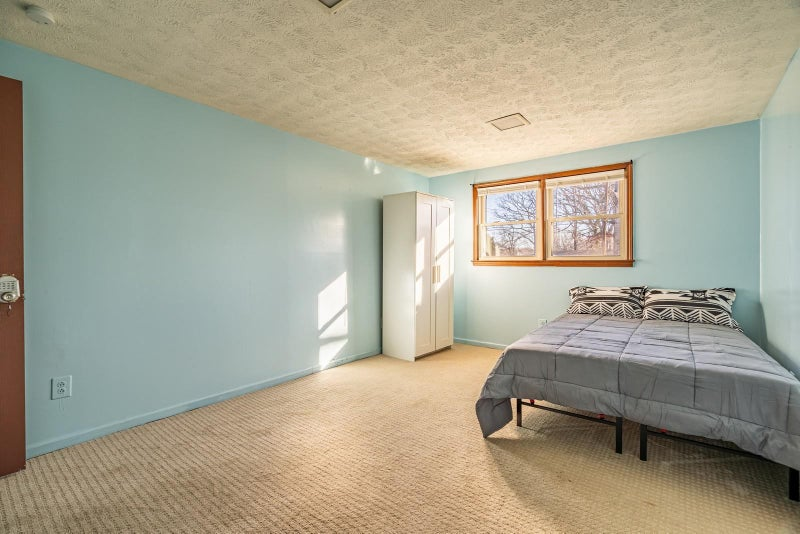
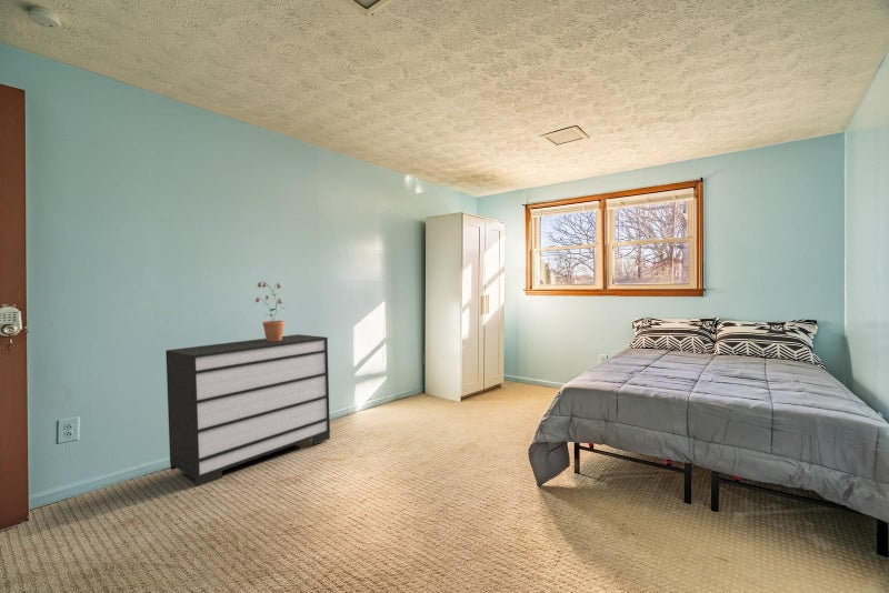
+ dresser (256, 398)
+ potted plant (271, 310)
